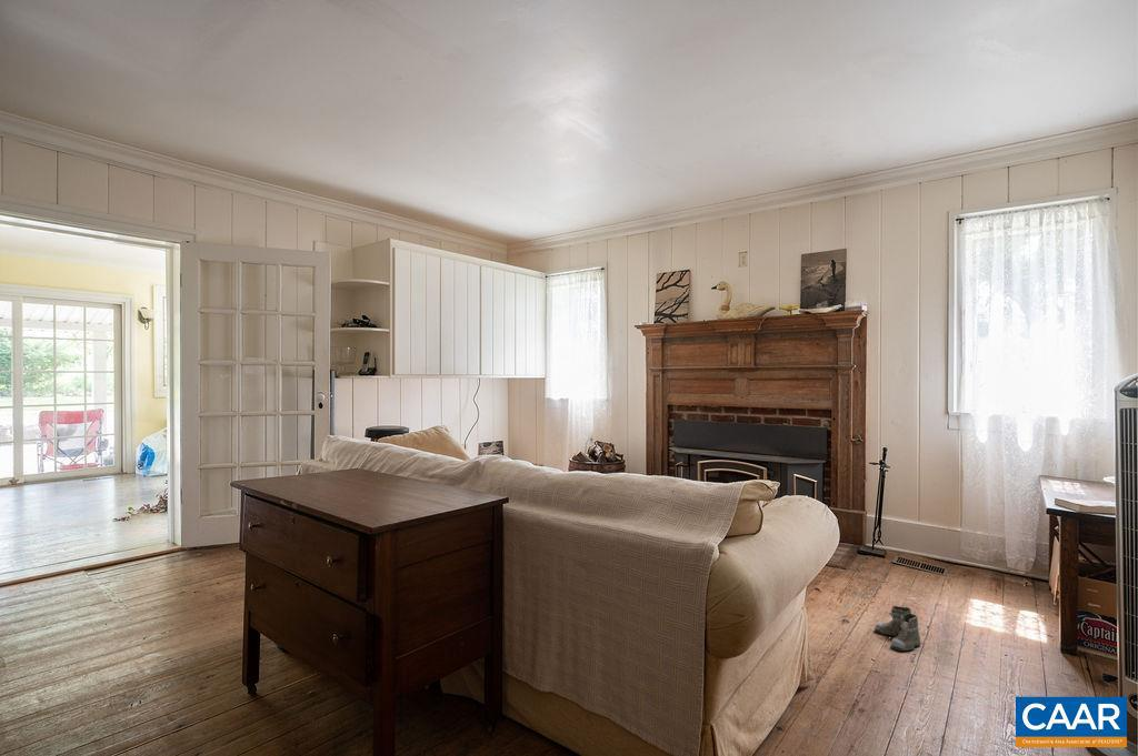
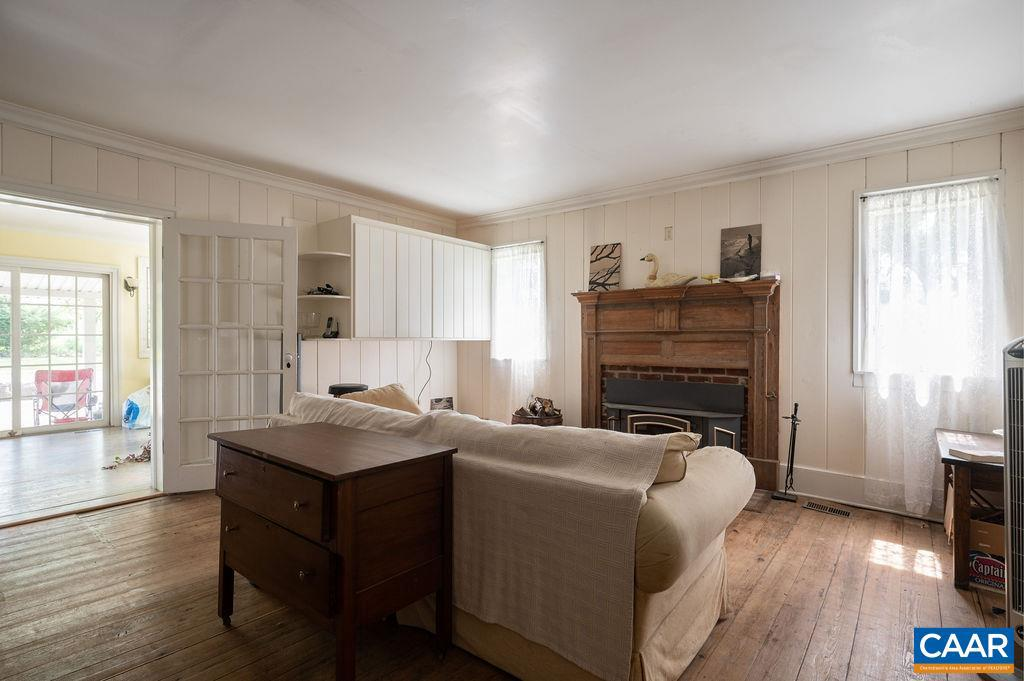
- boots (898, 625)
